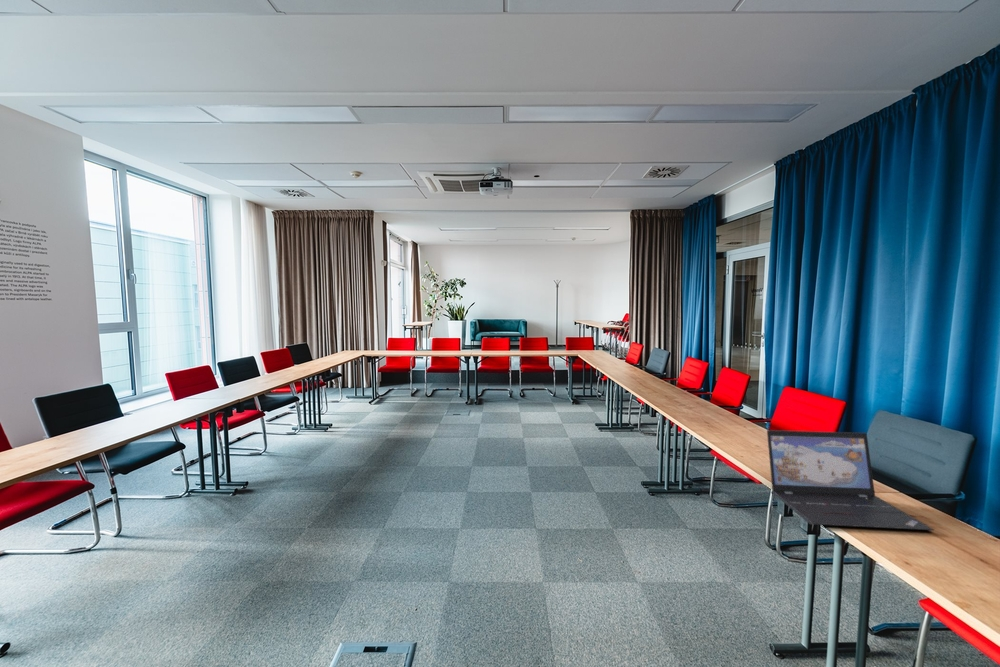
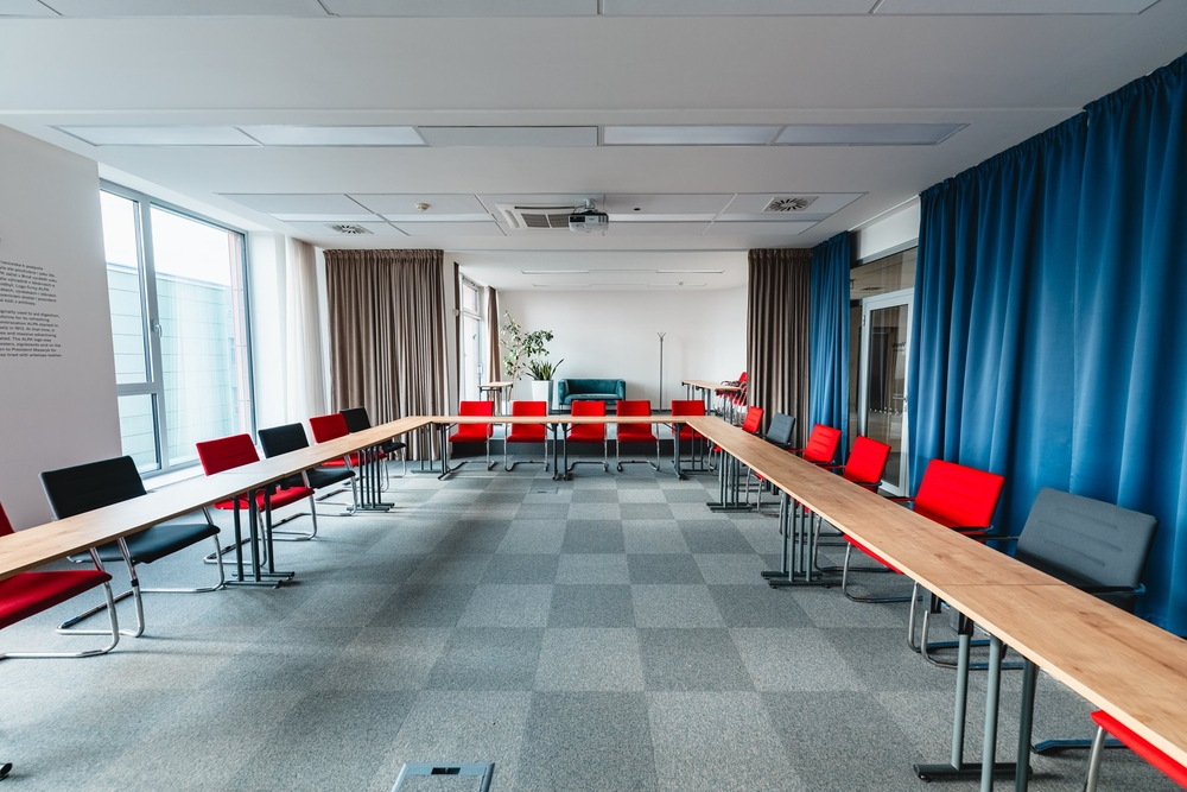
- laptop (841, 476)
